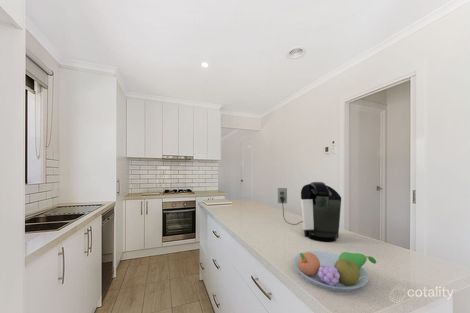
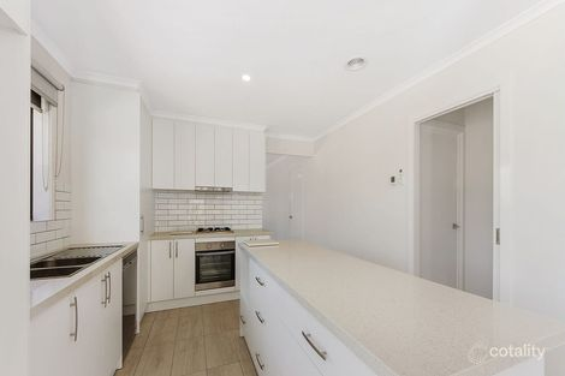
- coffee maker (308, 208)
- fruit bowl (331, 261)
